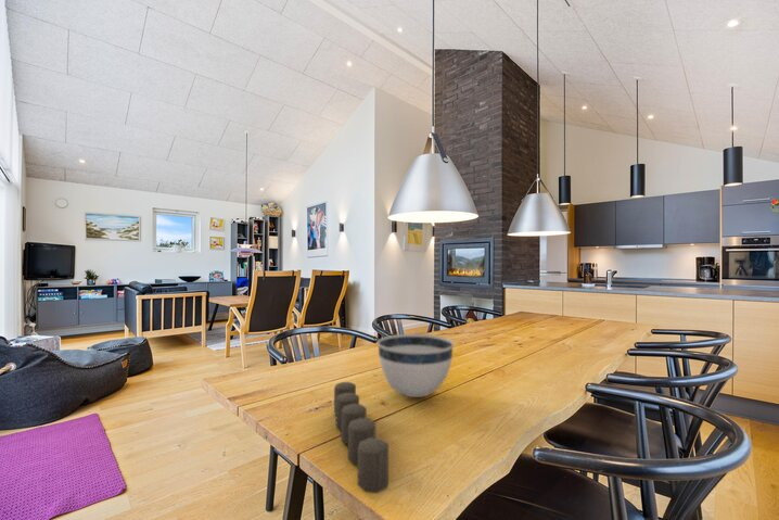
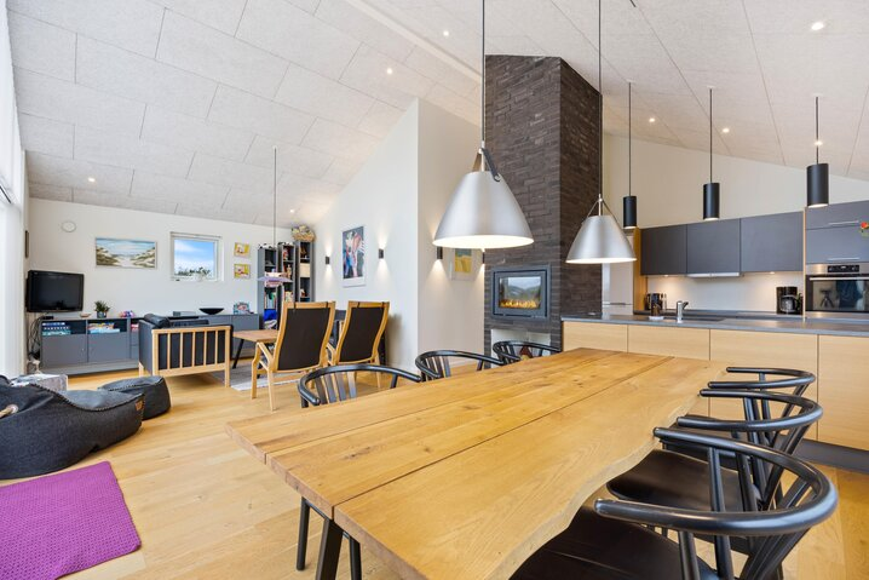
- candle (356, 424)
- bowl (414, 368)
